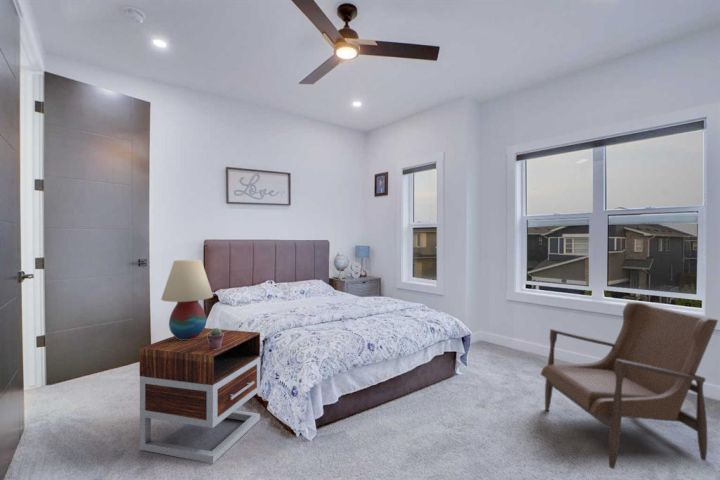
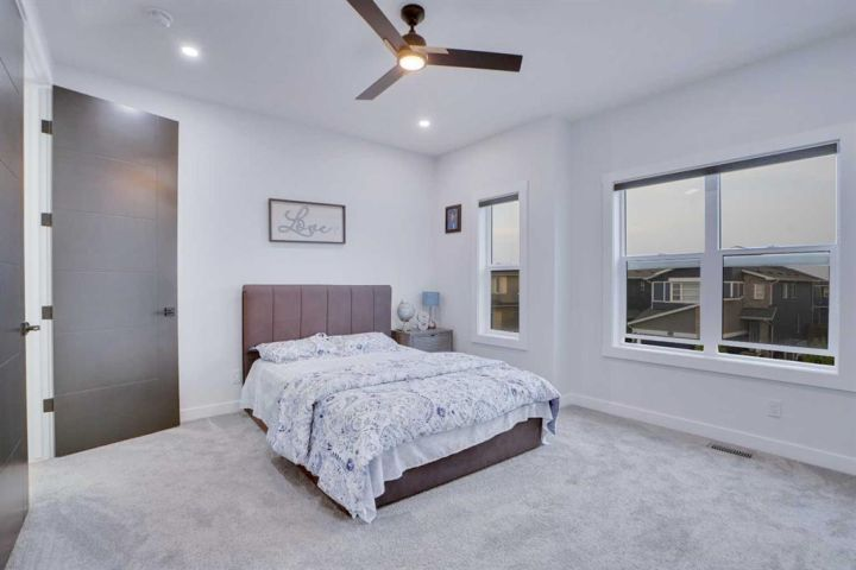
- nightstand (206, 387)
- potted succulent (215, 337)
- armchair (622, 372)
- table lamp (187, 299)
